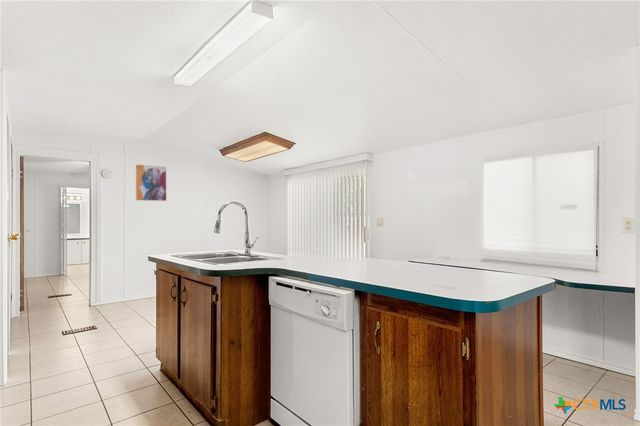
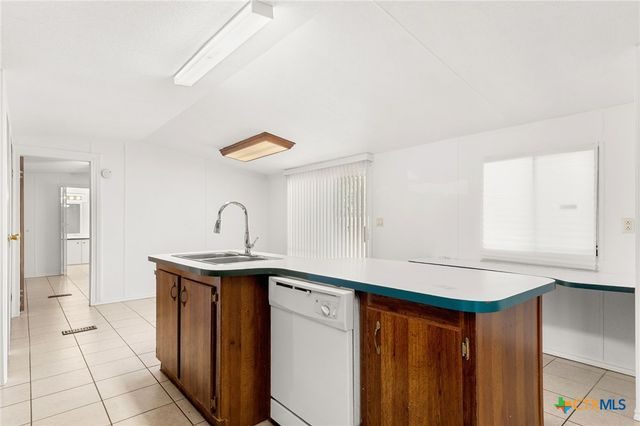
- wall art (151, 183)
